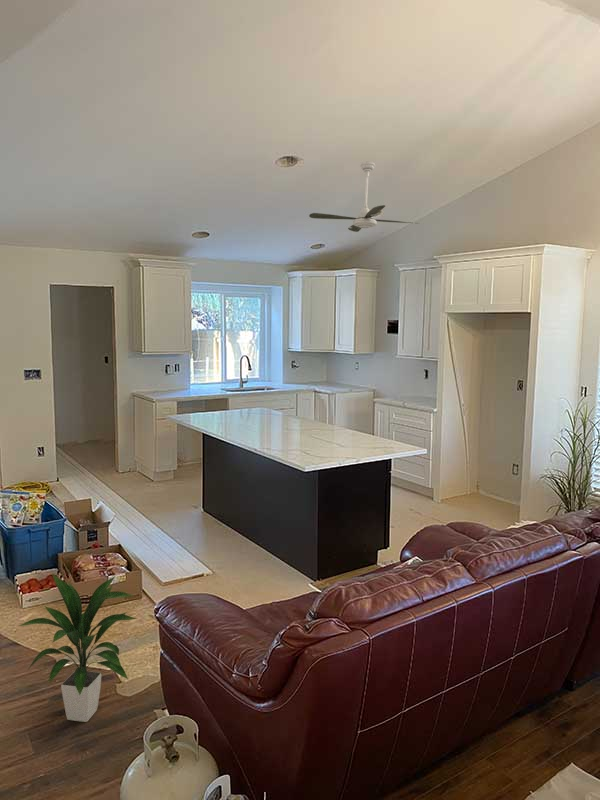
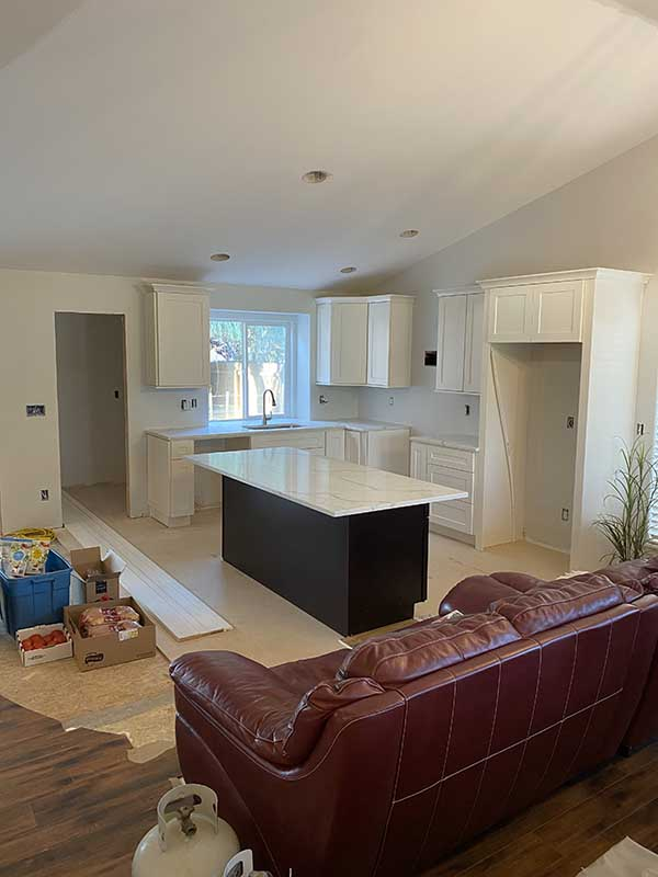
- indoor plant (86, 644)
- ceiling fan (365, 194)
